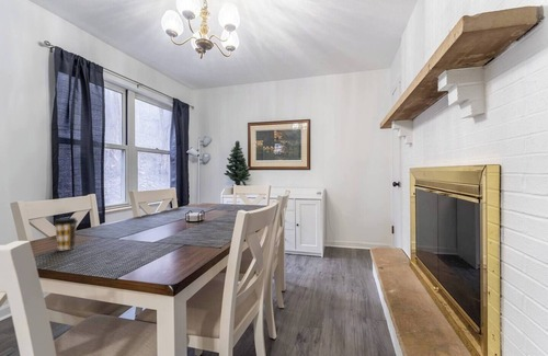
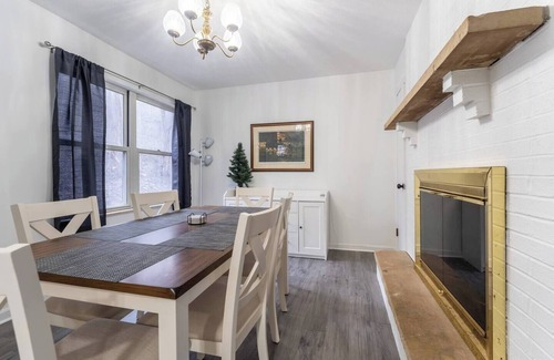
- coffee cup (66, 233)
